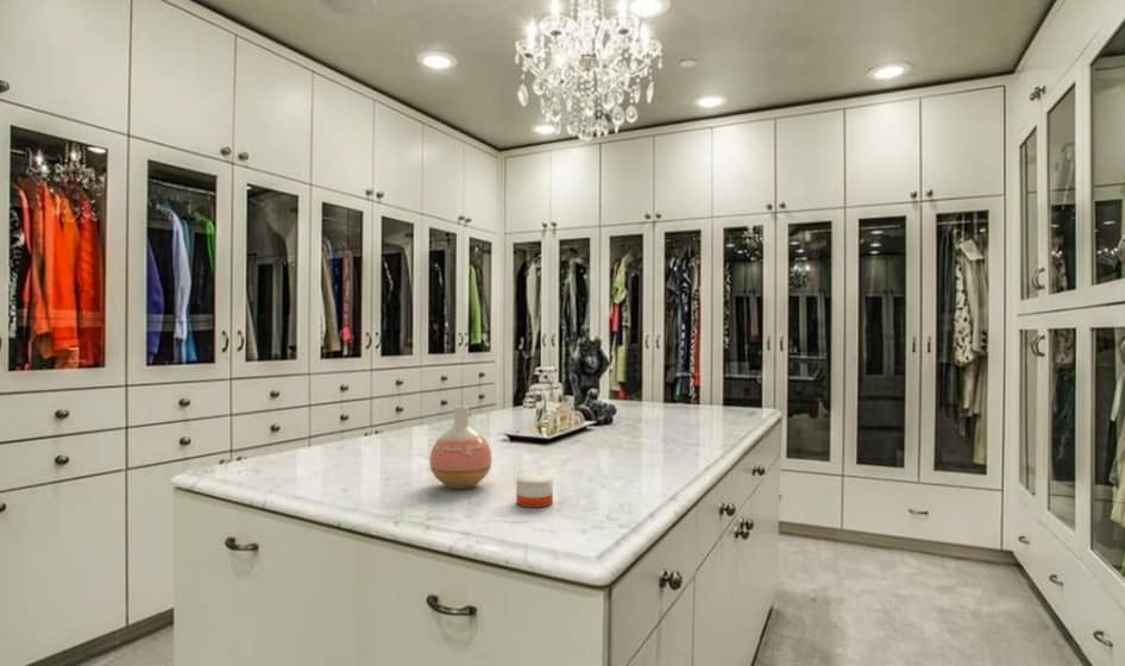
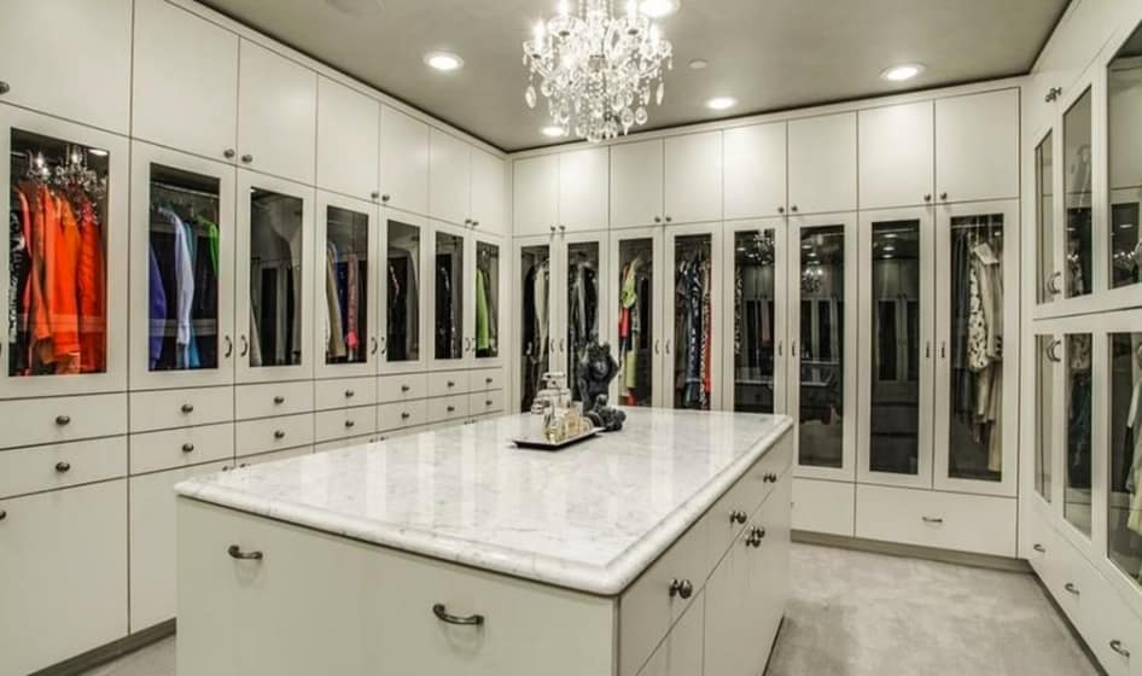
- vase (460, 446)
- candle (534, 477)
